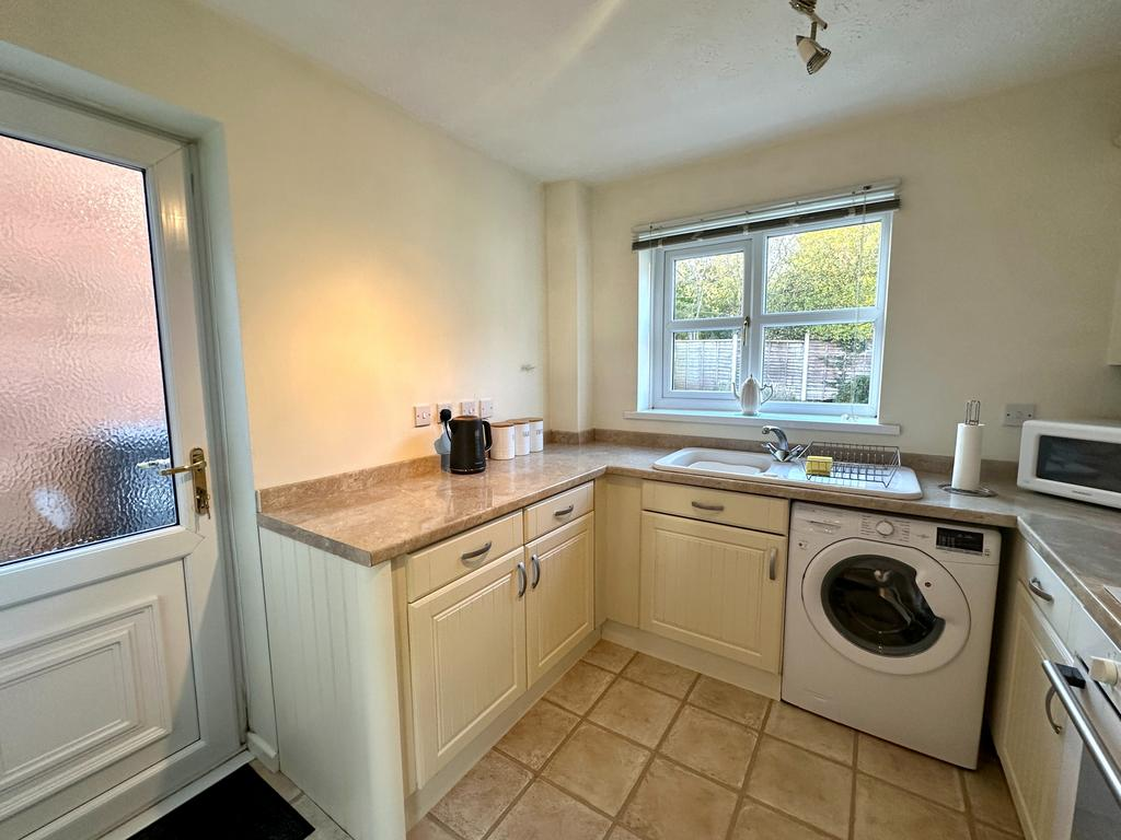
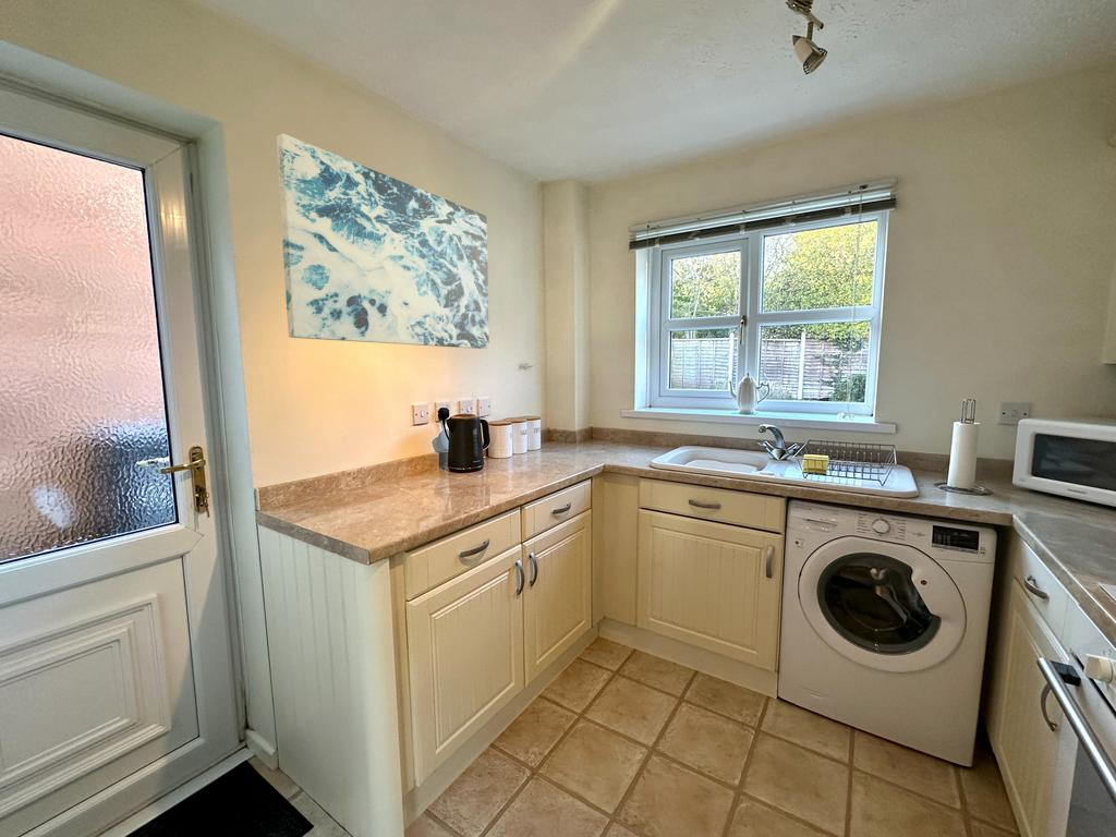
+ wall art (405, 265)
